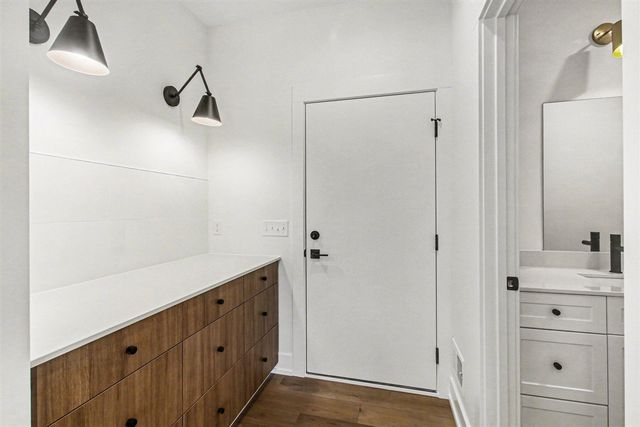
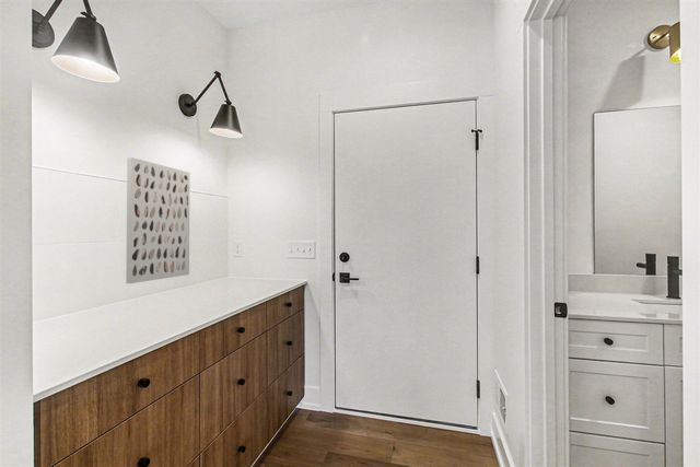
+ wall art (161, 222)
